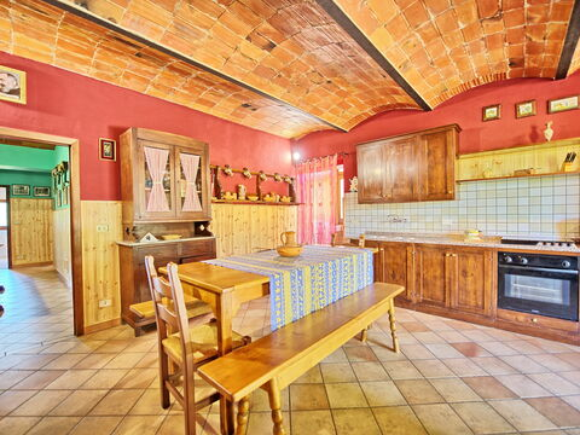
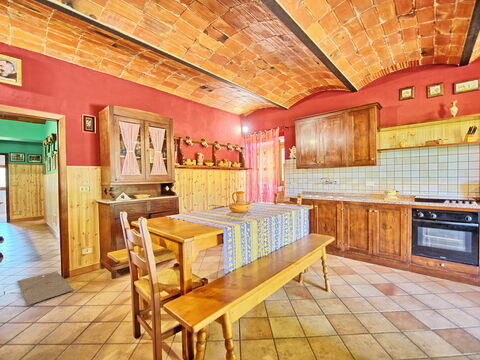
+ rug (44, 285)
